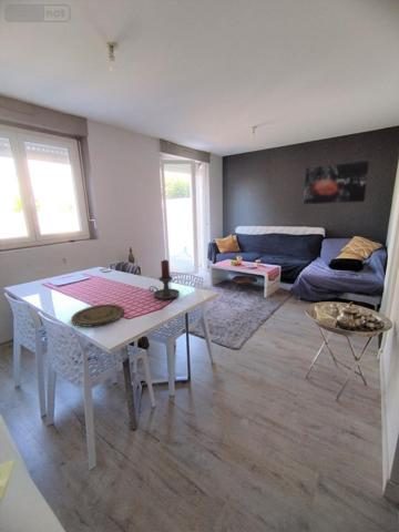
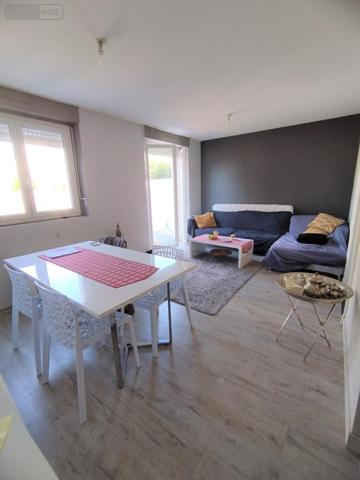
- wall art (334, 184)
- plate (99, 314)
- candle holder (162, 277)
